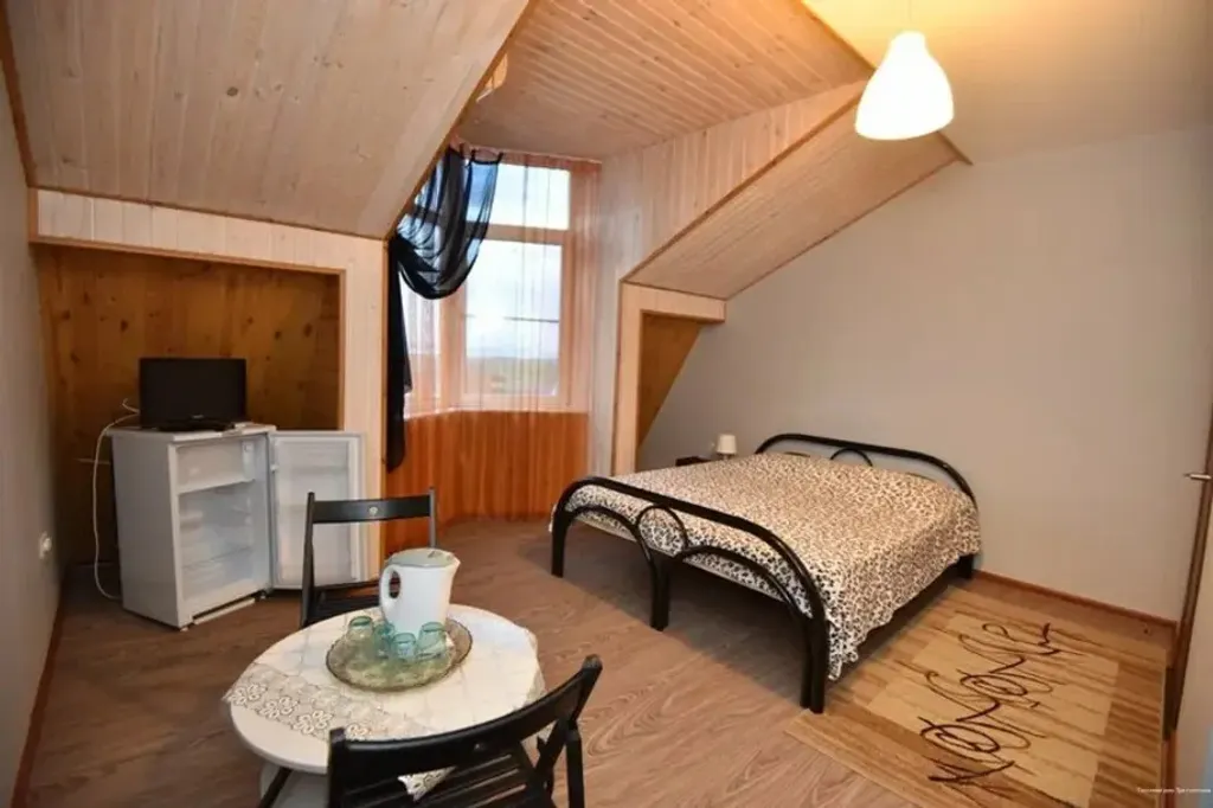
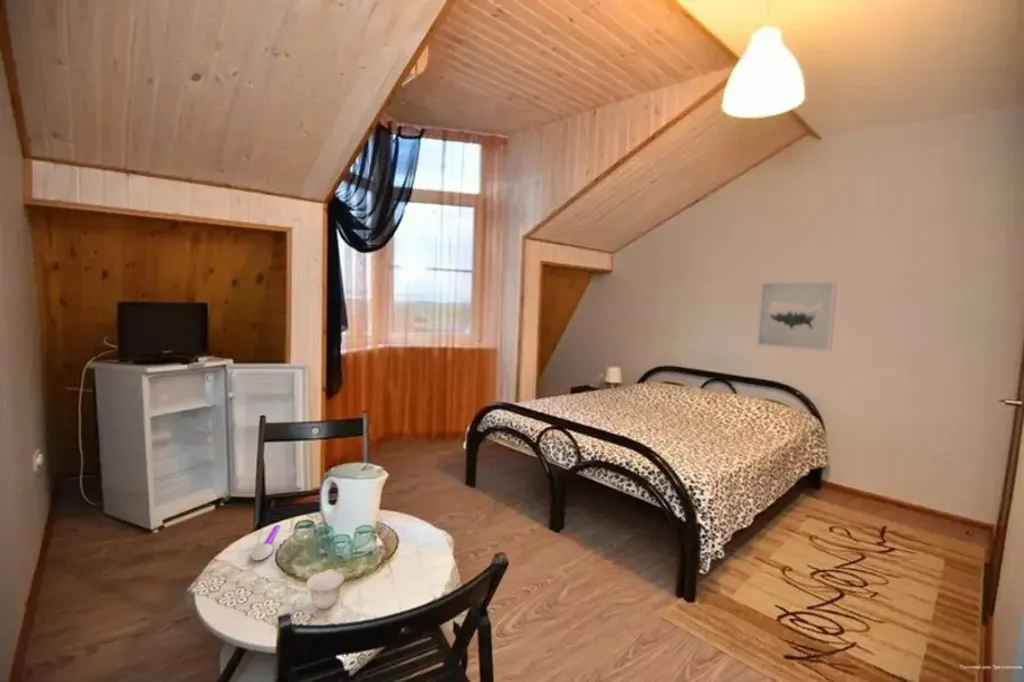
+ spoon (268, 540)
+ teacup (326, 590)
+ wall art (794, 315)
